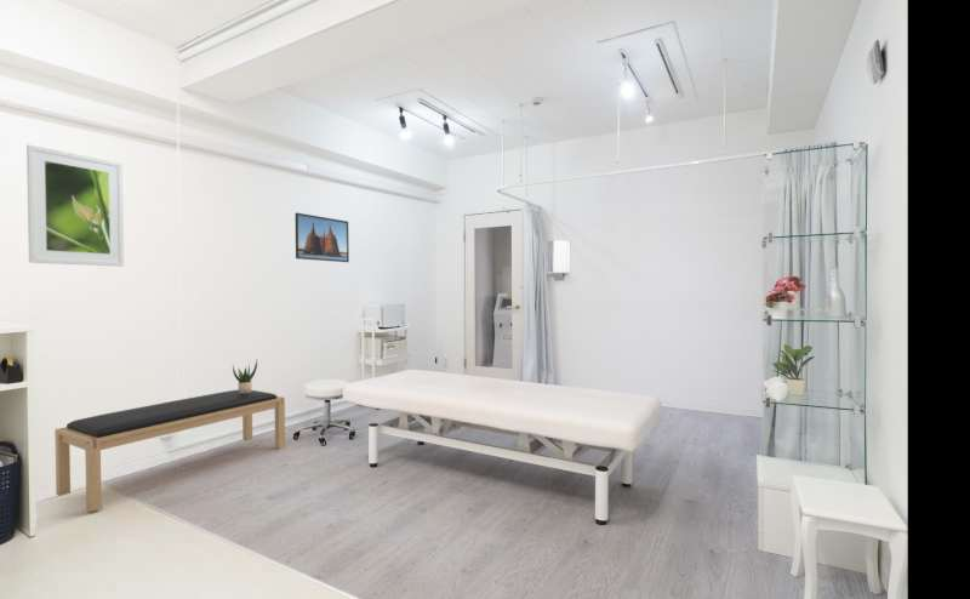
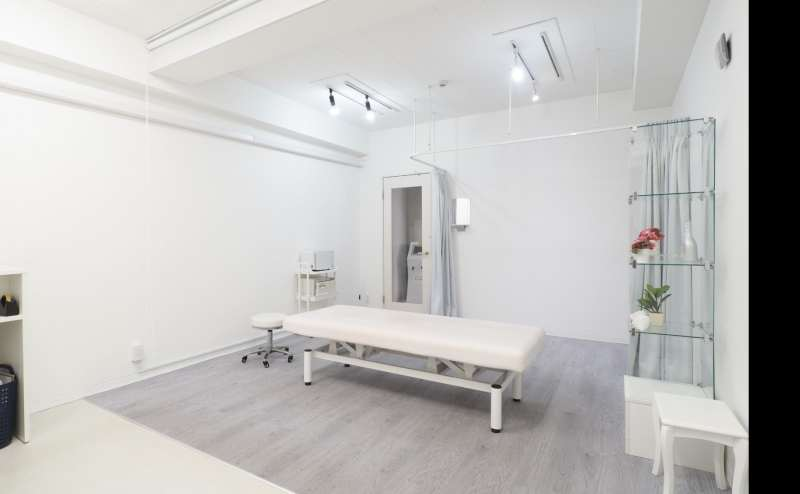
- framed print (323, 239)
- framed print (78, 210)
- potted plant (245, 375)
- bench (184, 429)
